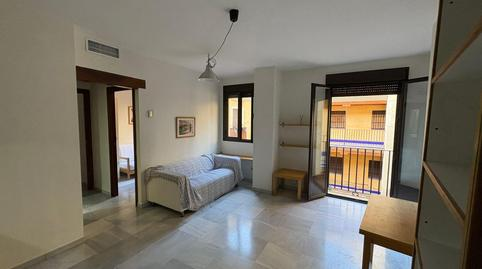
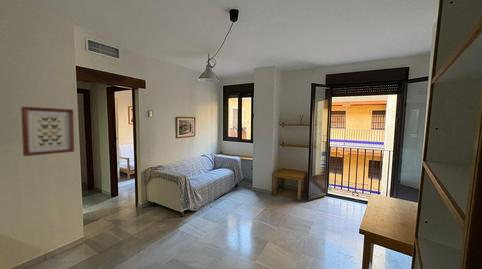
+ wall art (50, 131)
